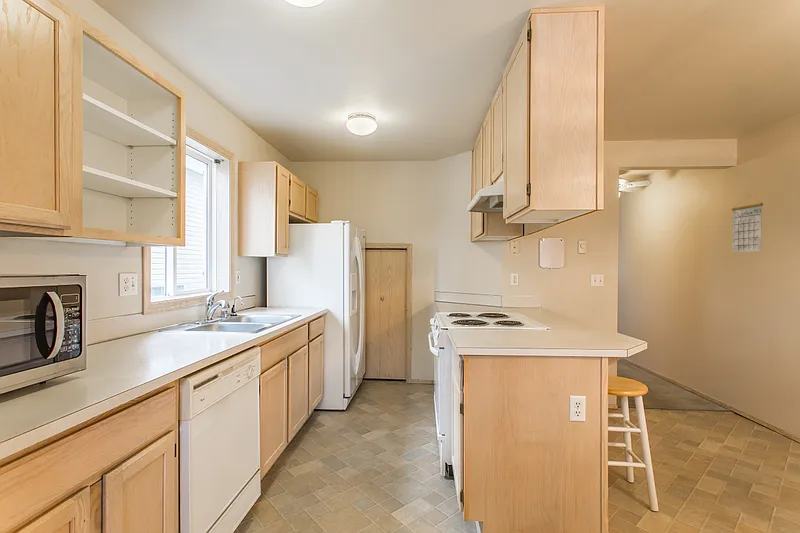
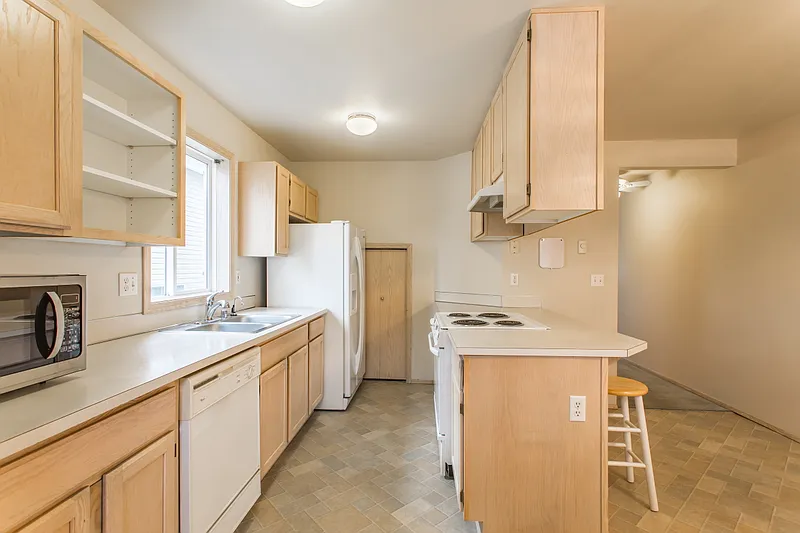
- calendar (746, 223)
